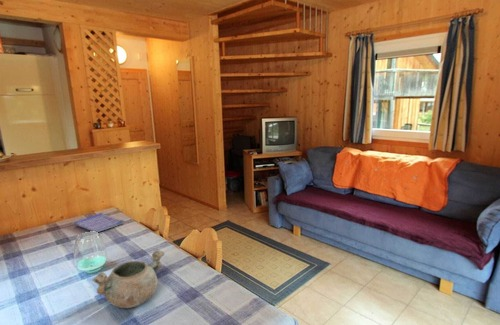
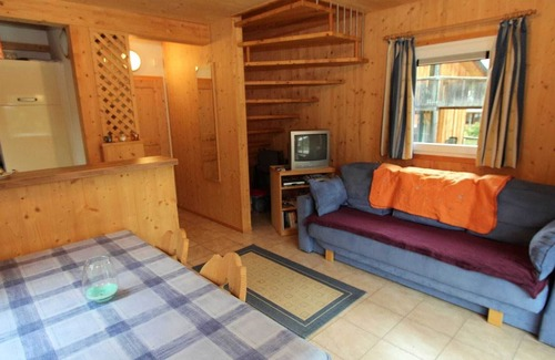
- decorative bowl (132, 279)
- dish towel (99, 222)
